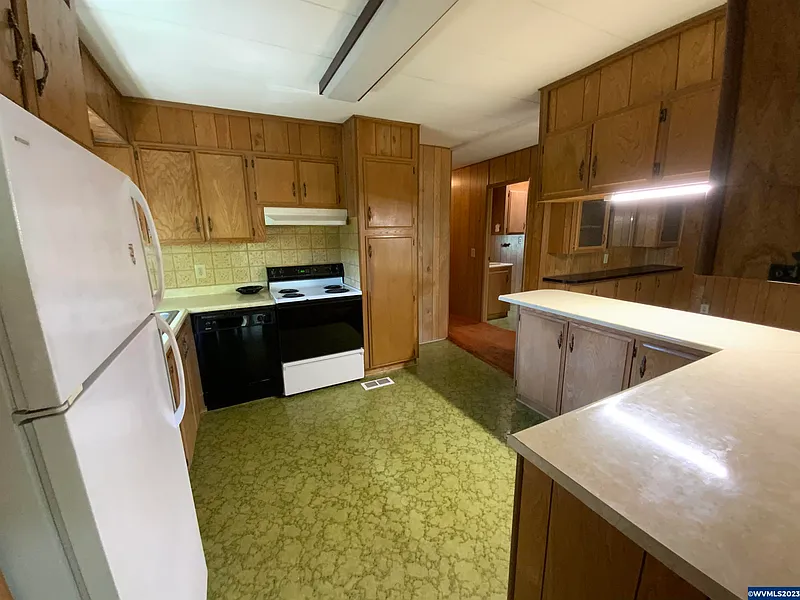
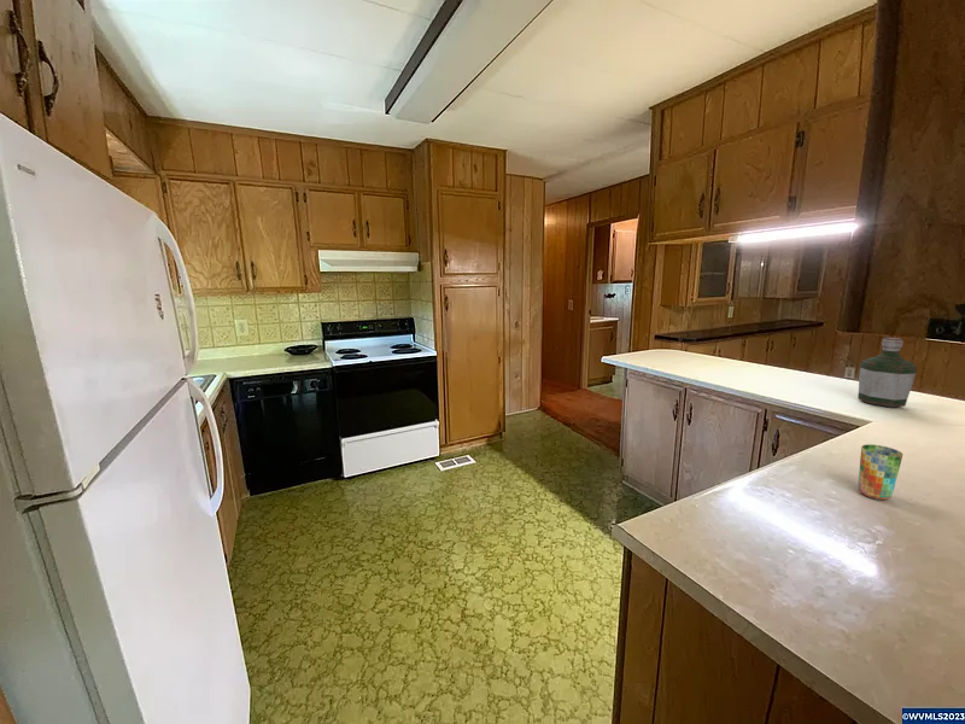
+ cup (877, 472)
+ bottle (887, 370)
